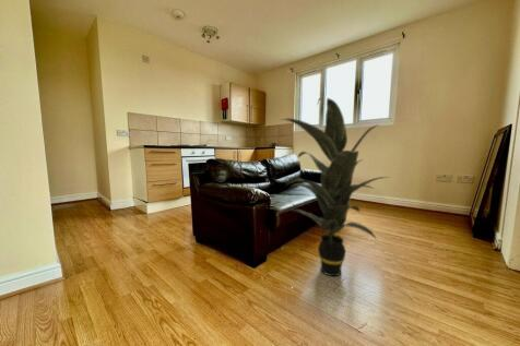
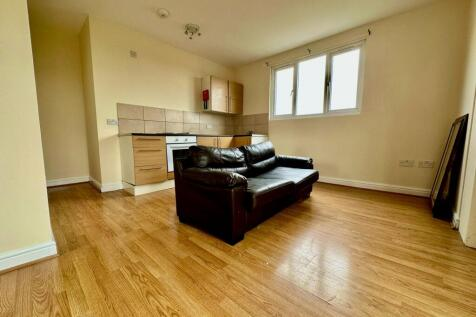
- indoor plant (328, 190)
